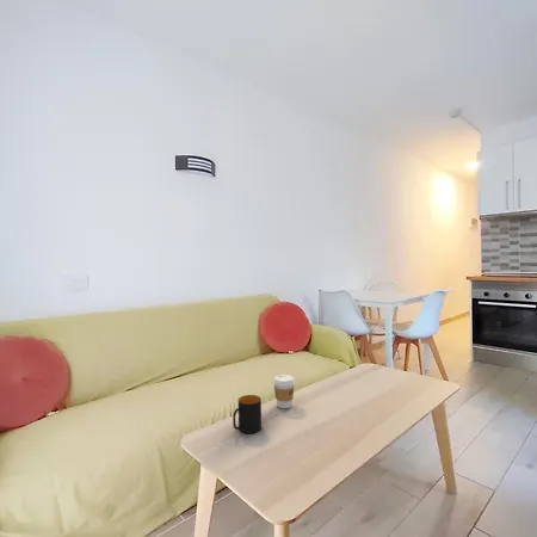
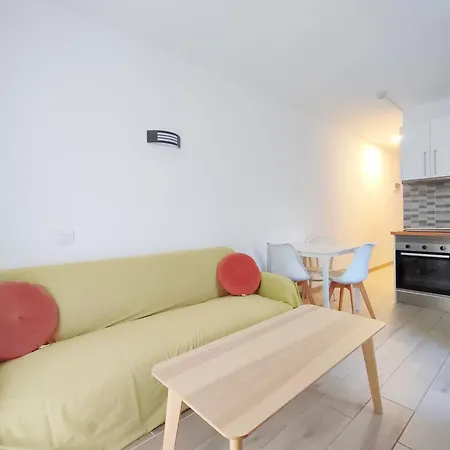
- coffee cup (284, 390)
- mug (246, 415)
